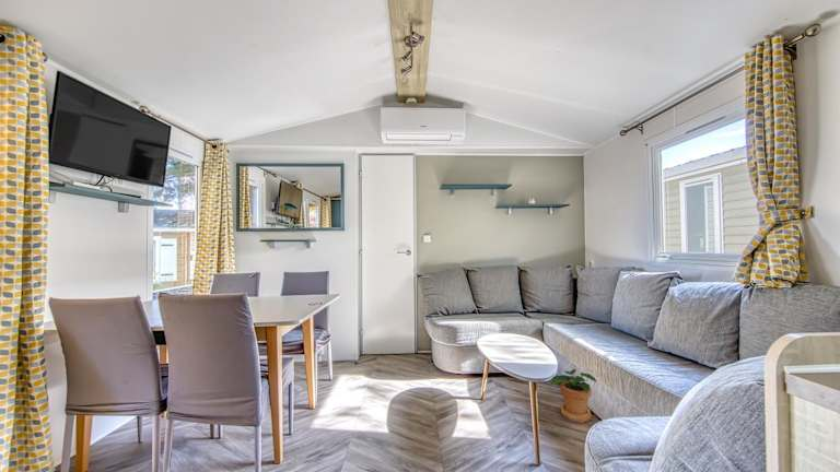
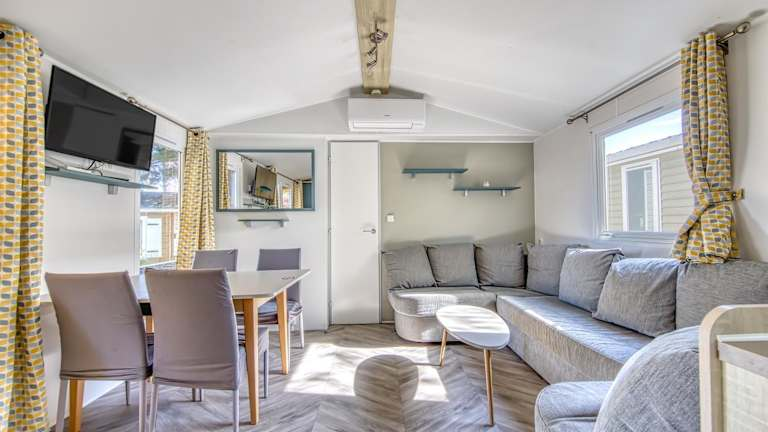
- potted plant (570, 393)
